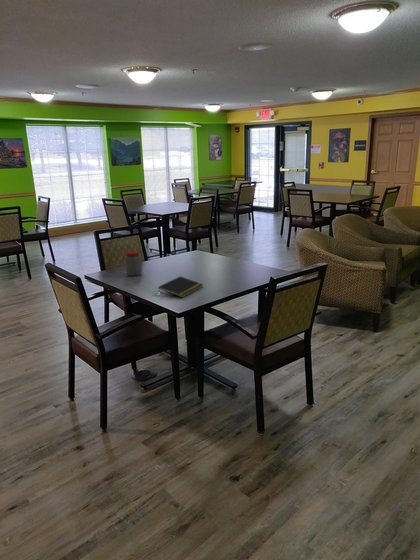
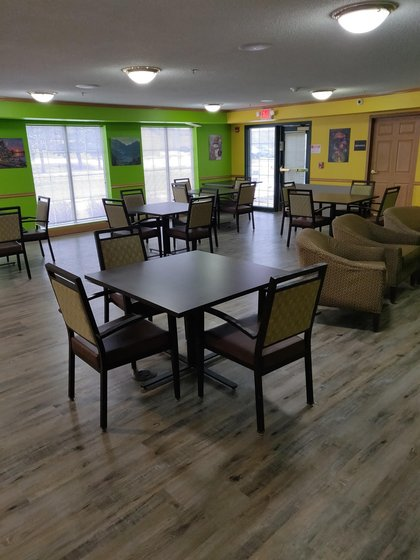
- notepad (181, 286)
- jar (133, 263)
